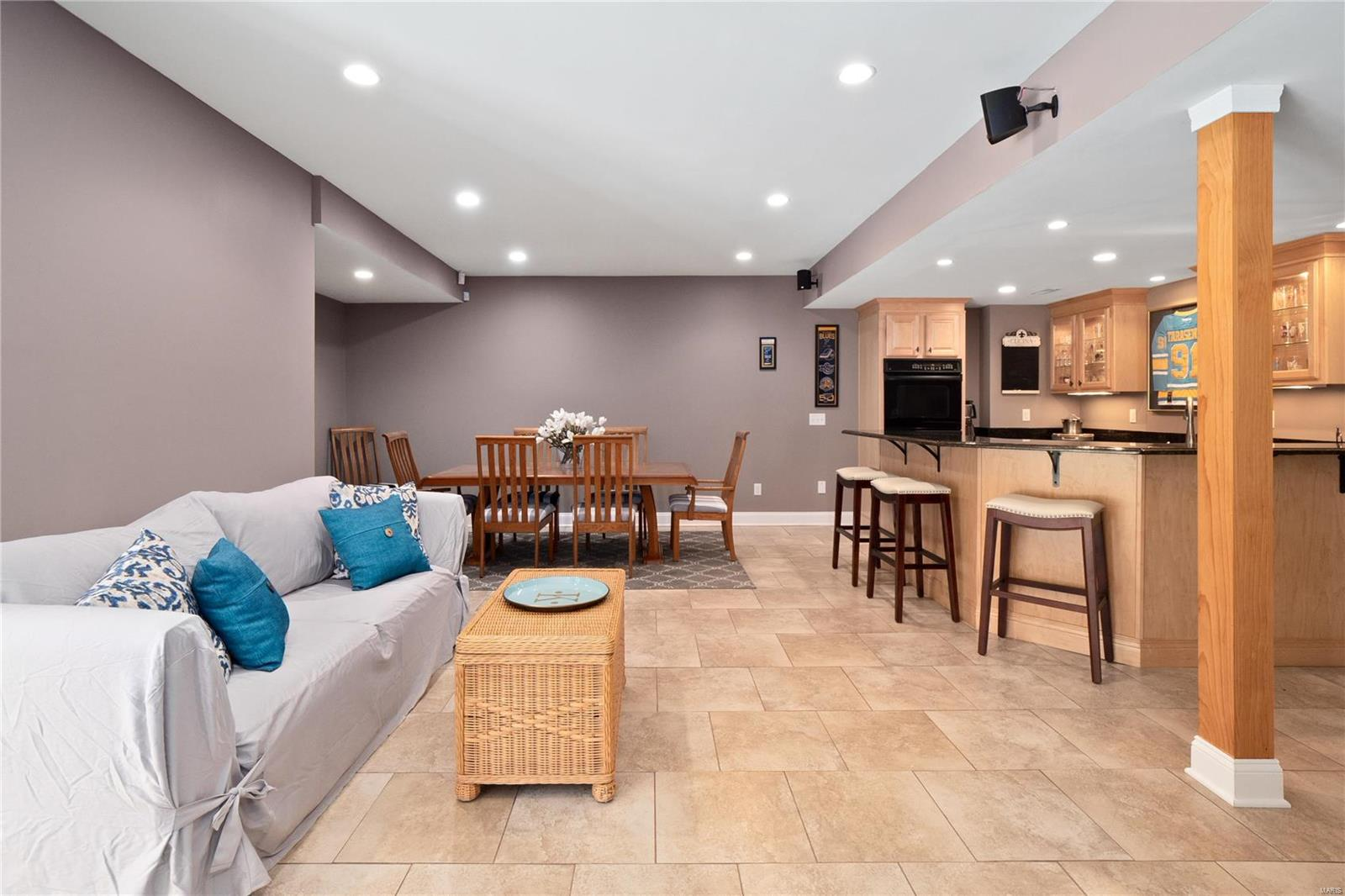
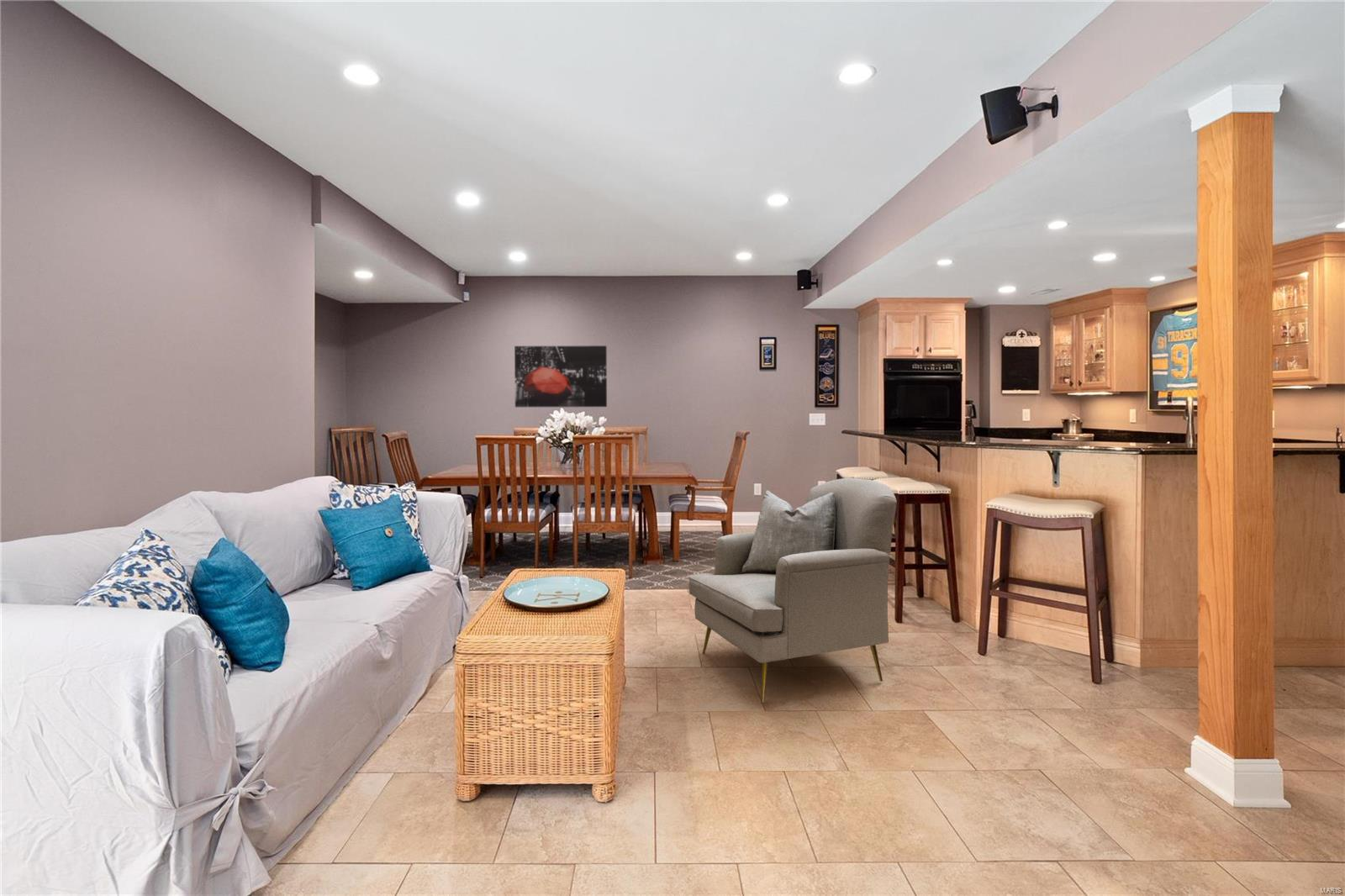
+ armchair (797, 573)
+ wall art (561, 377)
